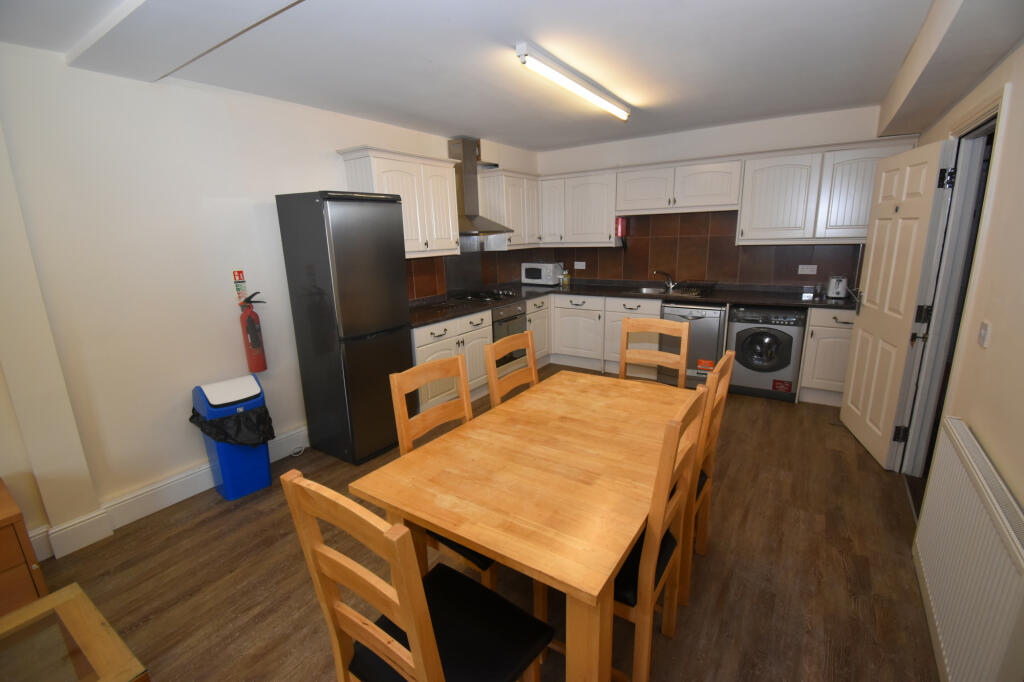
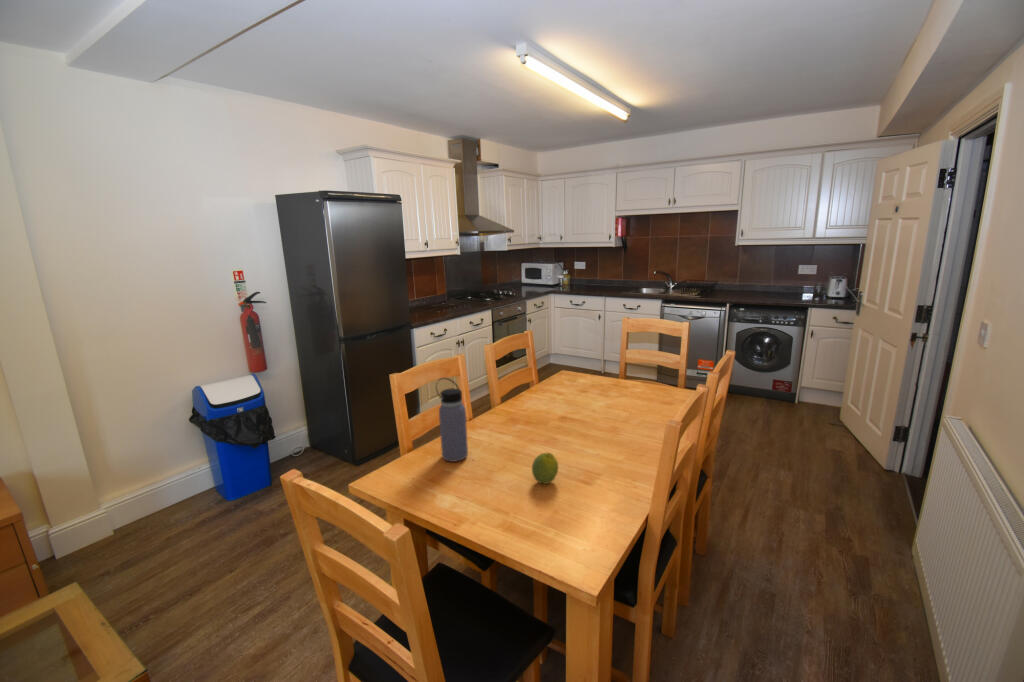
+ water bottle (452, 419)
+ fruit (545, 467)
